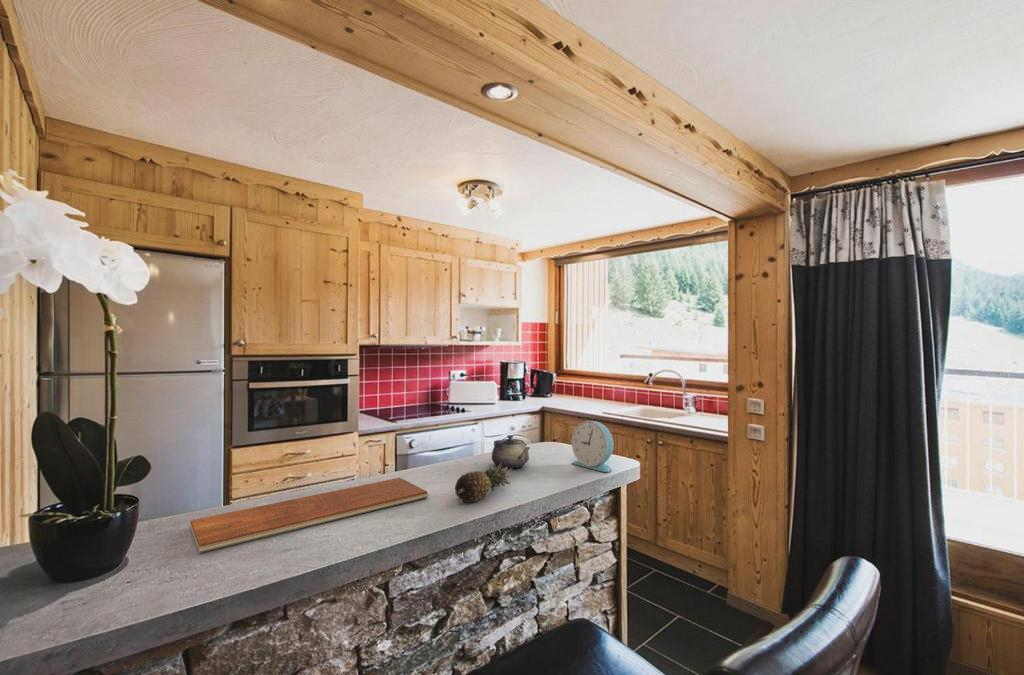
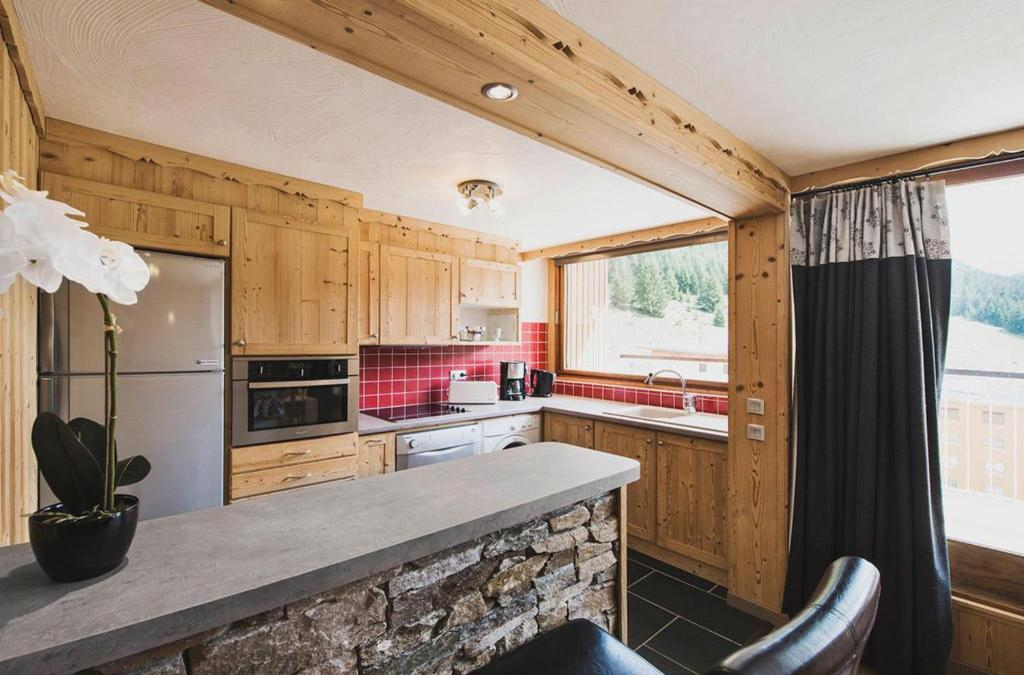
- chopping board (319, 508)
- alarm clock (594, 443)
- fruit (483, 482)
- teapot (511, 450)
